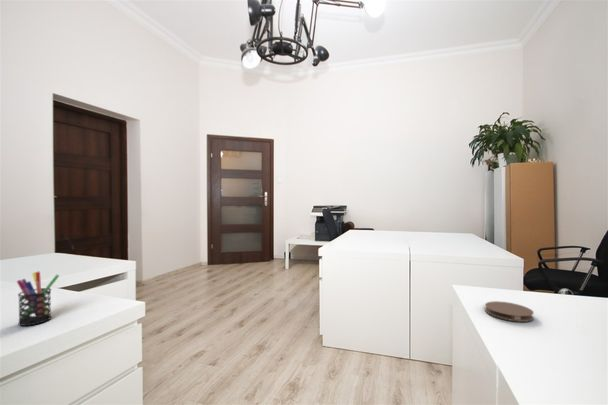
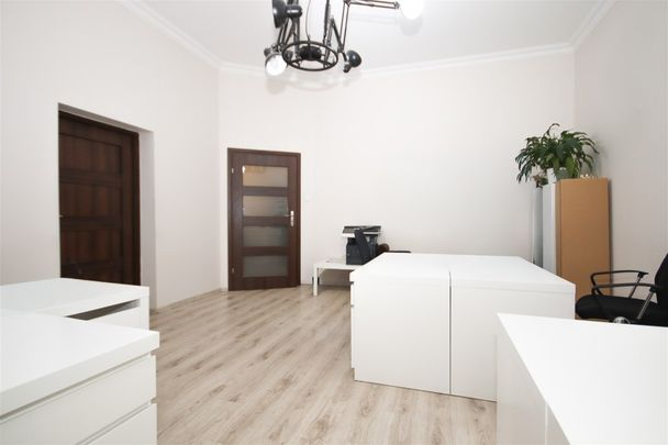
- pen holder (39, 295)
- coaster (508, 310)
